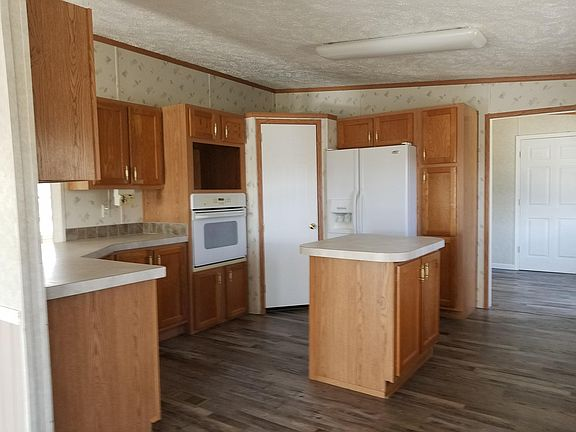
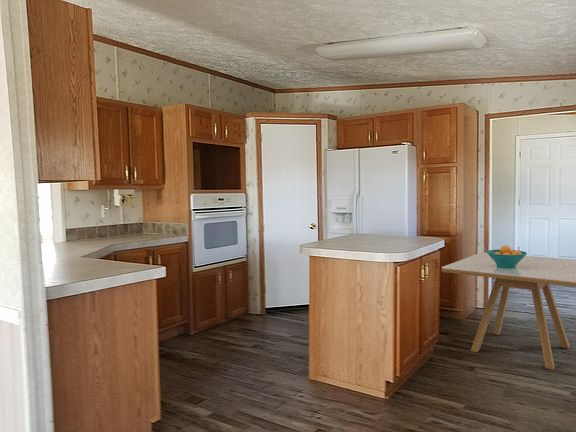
+ dining table (534, 306)
+ fruit bowl (506, 255)
